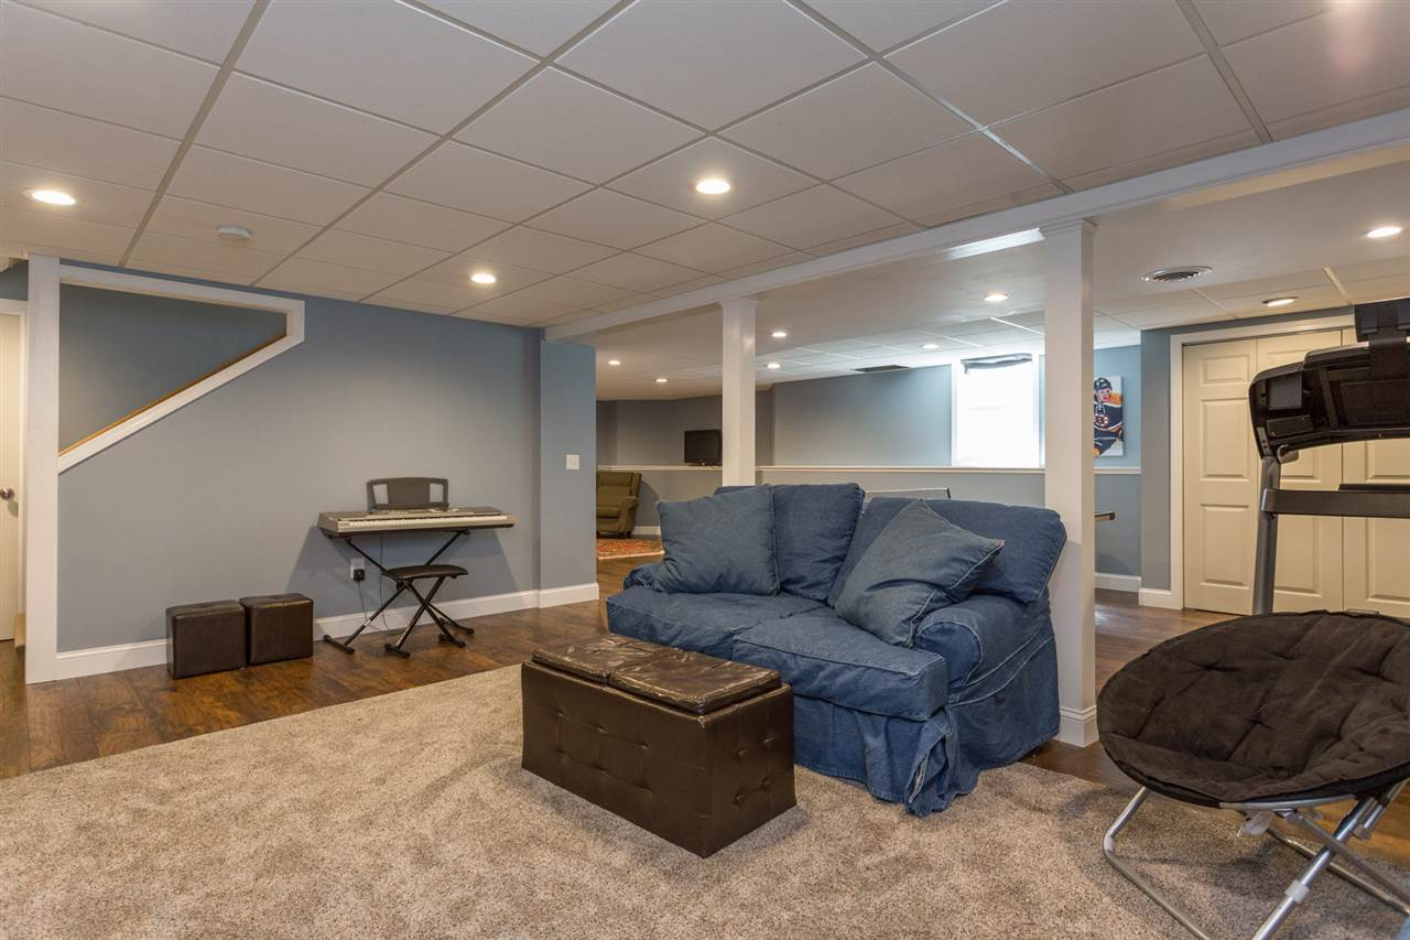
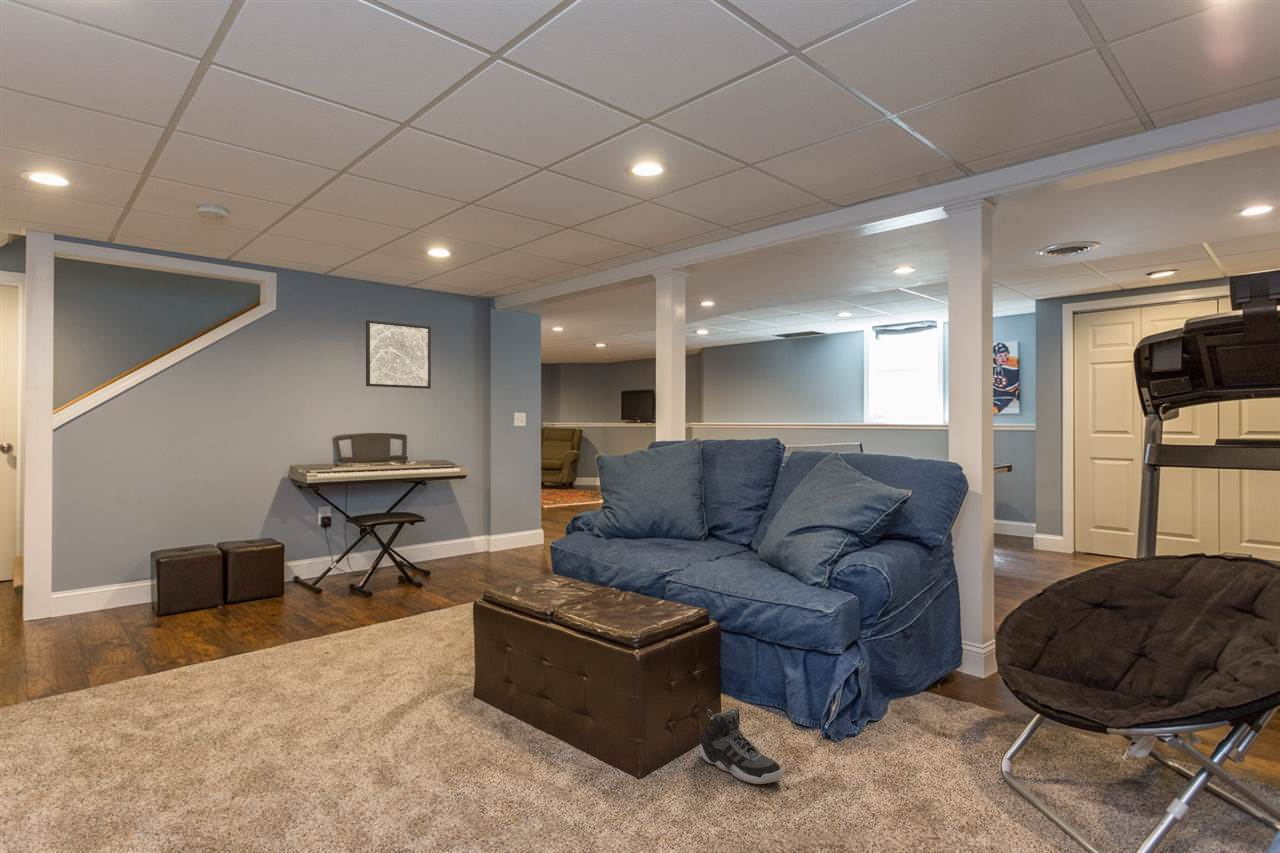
+ wall art (399, 355)
+ sneaker (739, 742)
